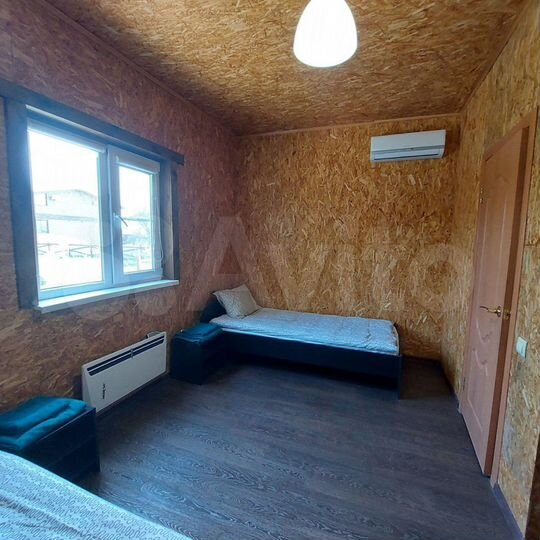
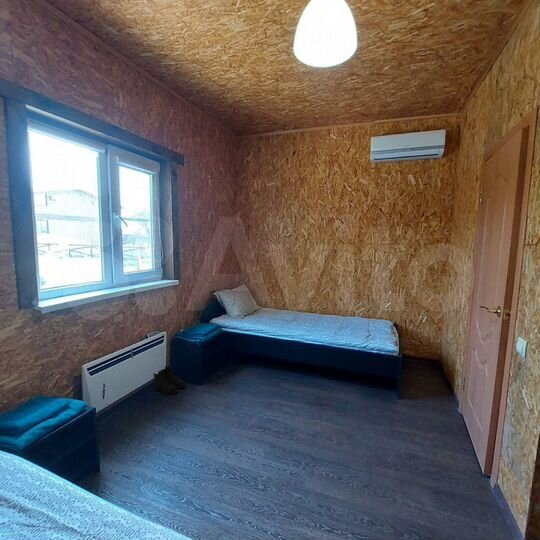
+ boots (169, 378)
